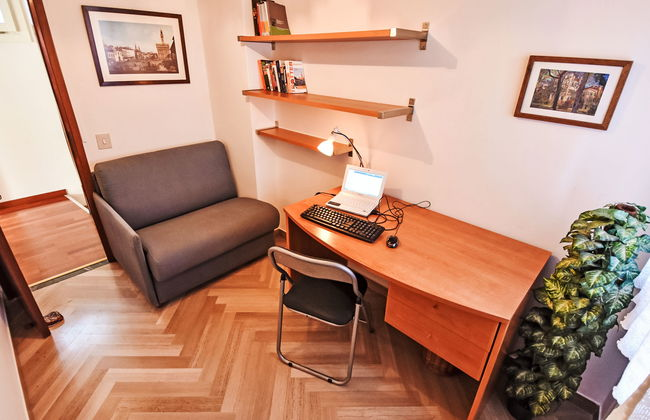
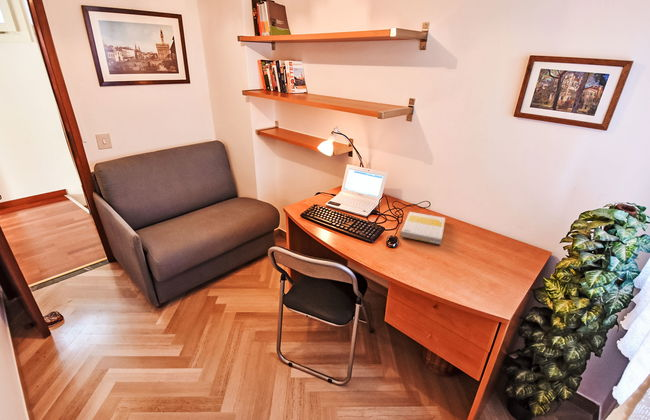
+ book (423, 226)
